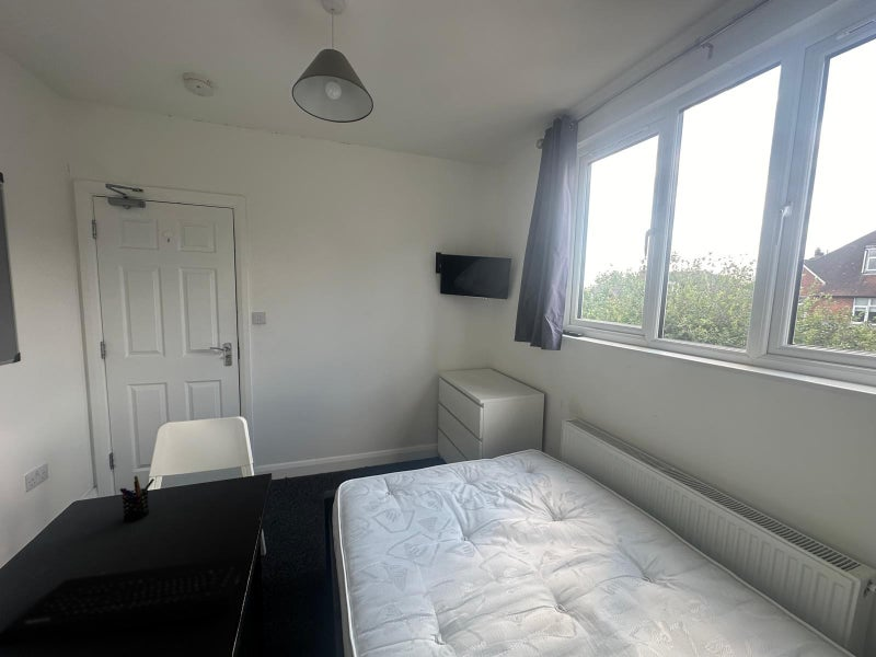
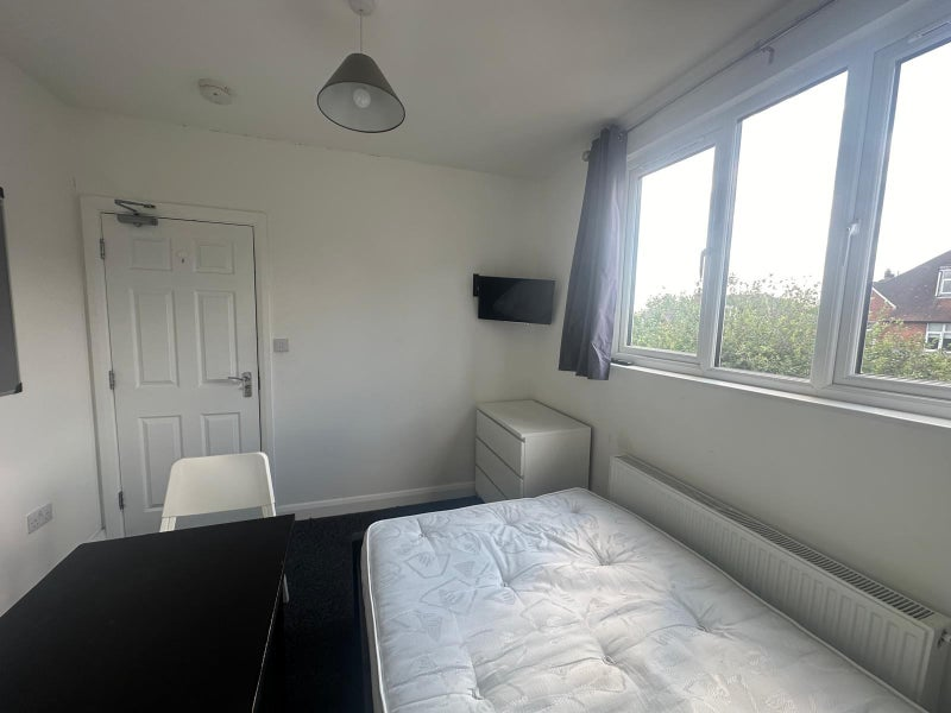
- keyboard (141, 592)
- pen holder (138, 496)
